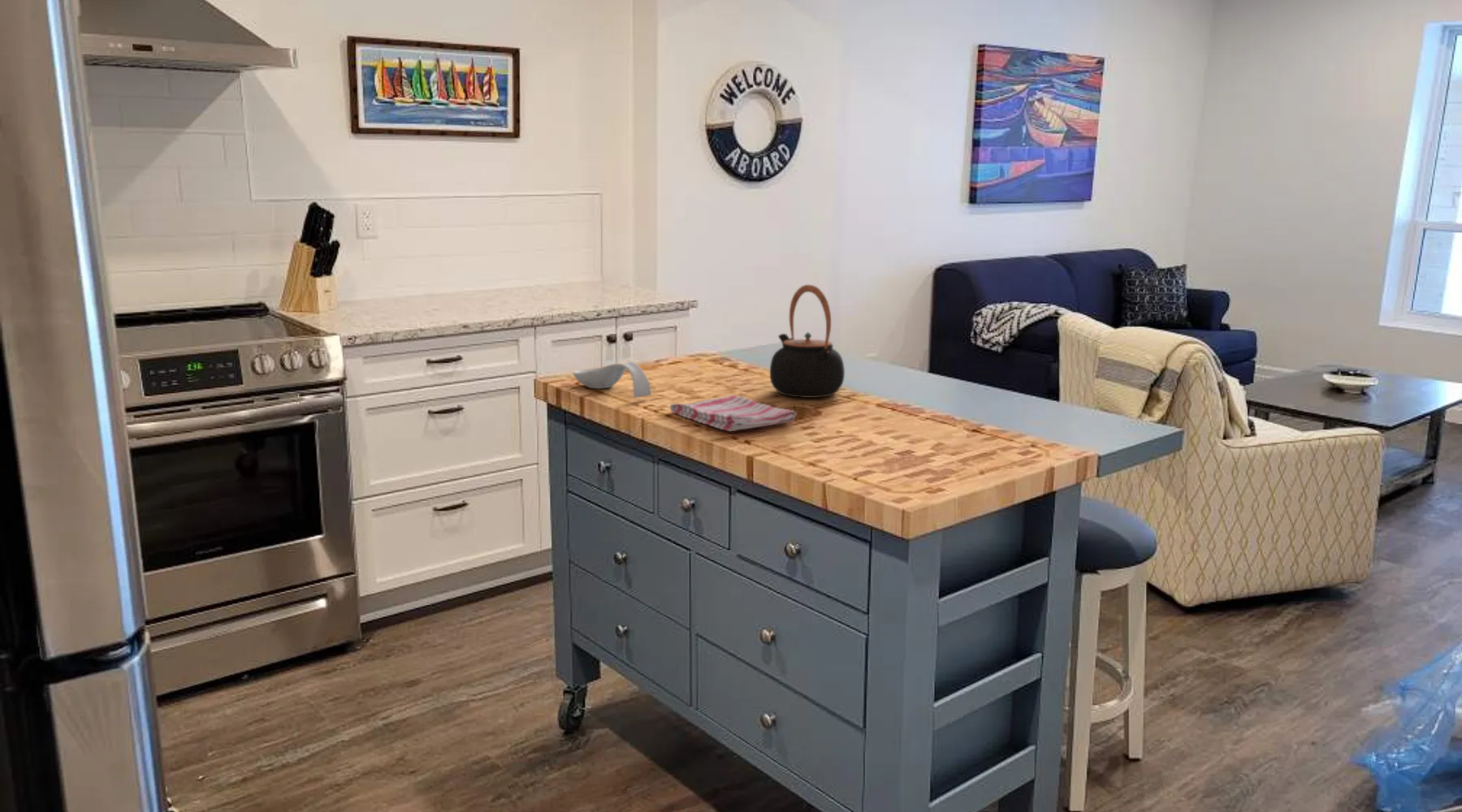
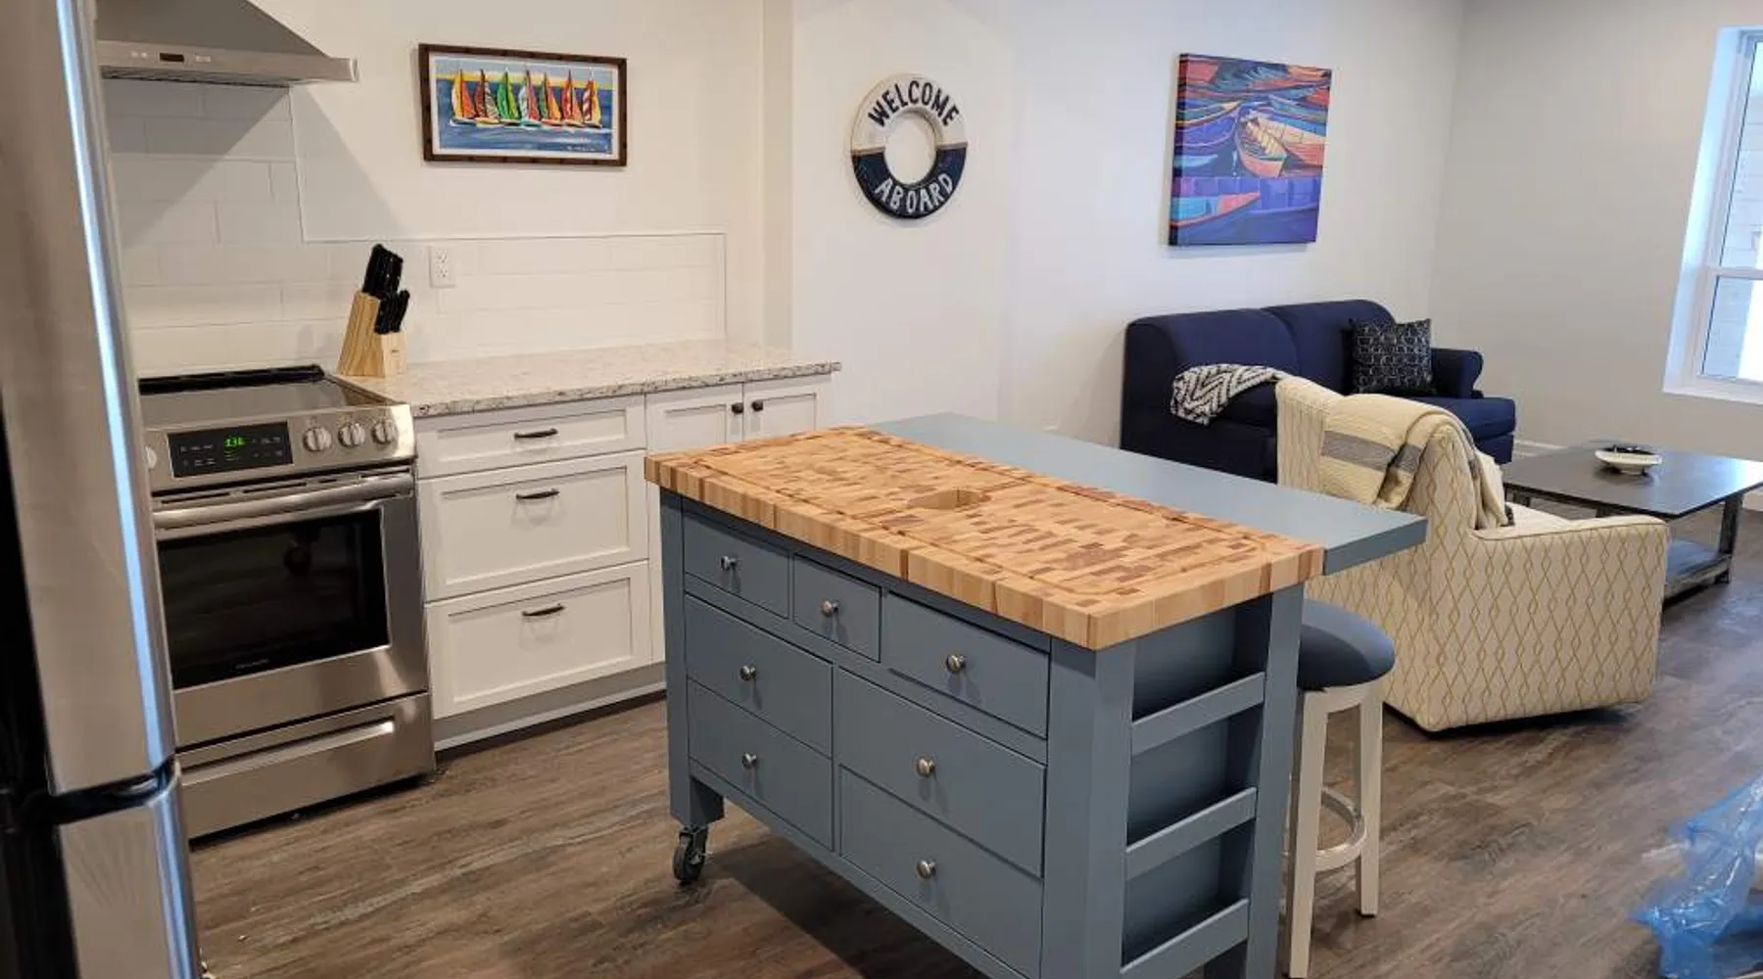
- teapot (805, 337)
- dish towel (732, 409)
- spoon rest (613, 374)
